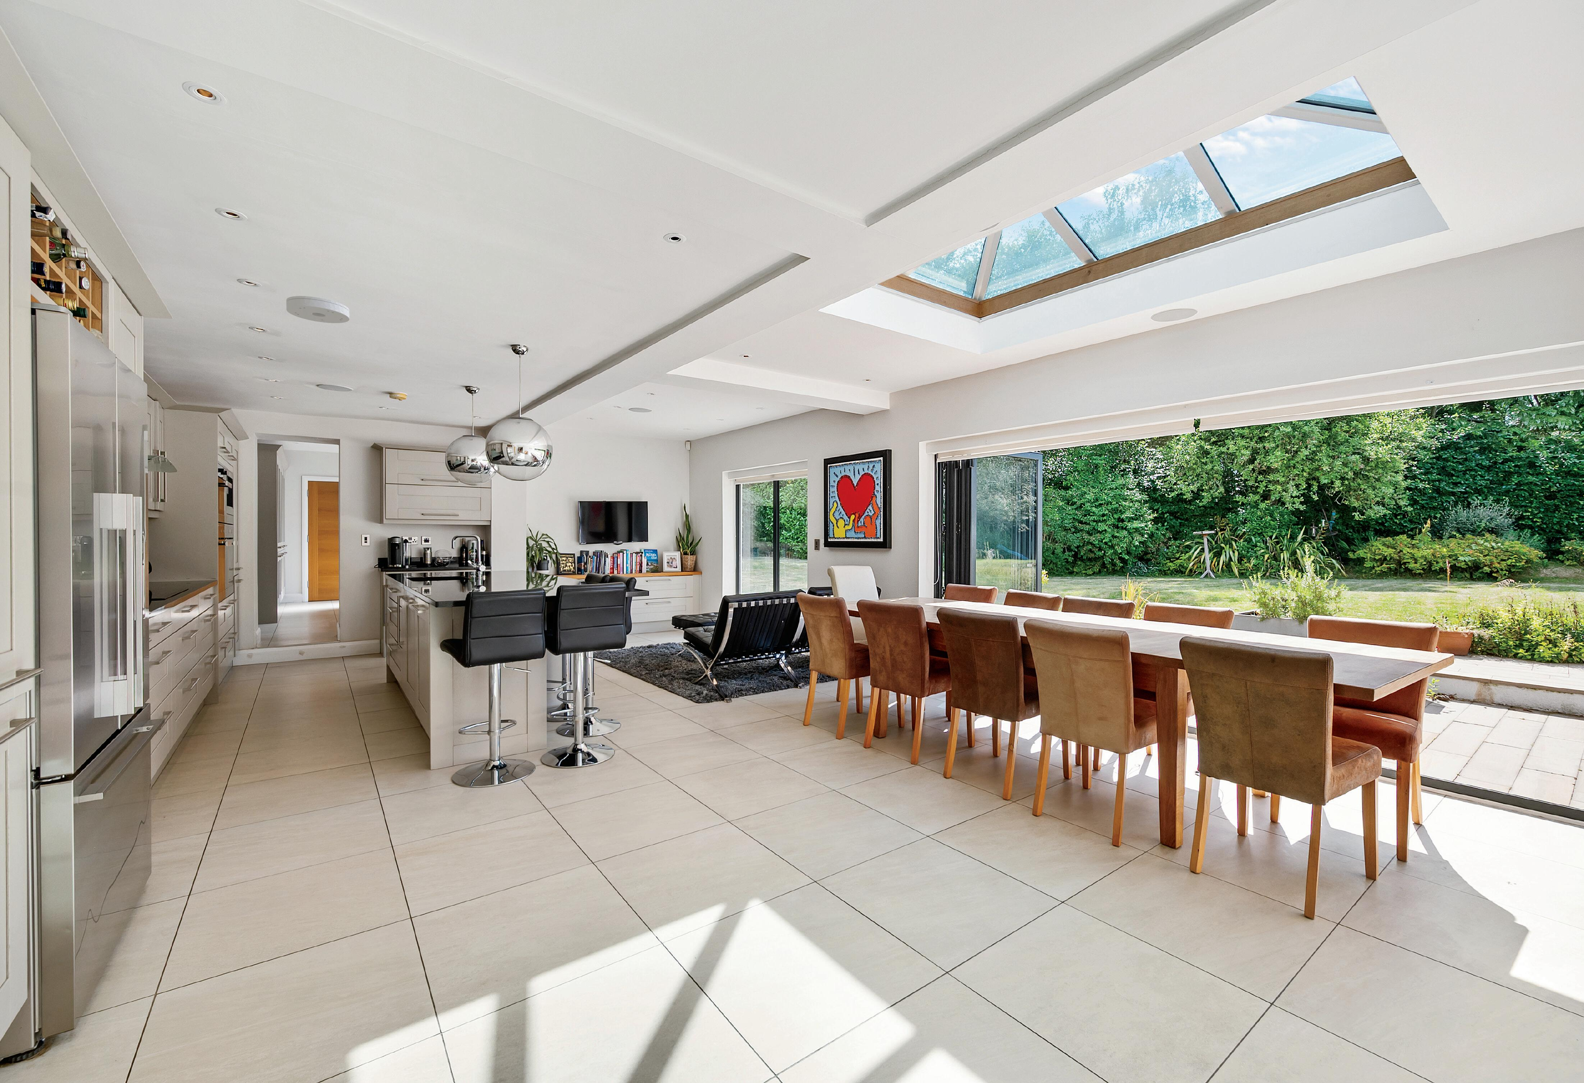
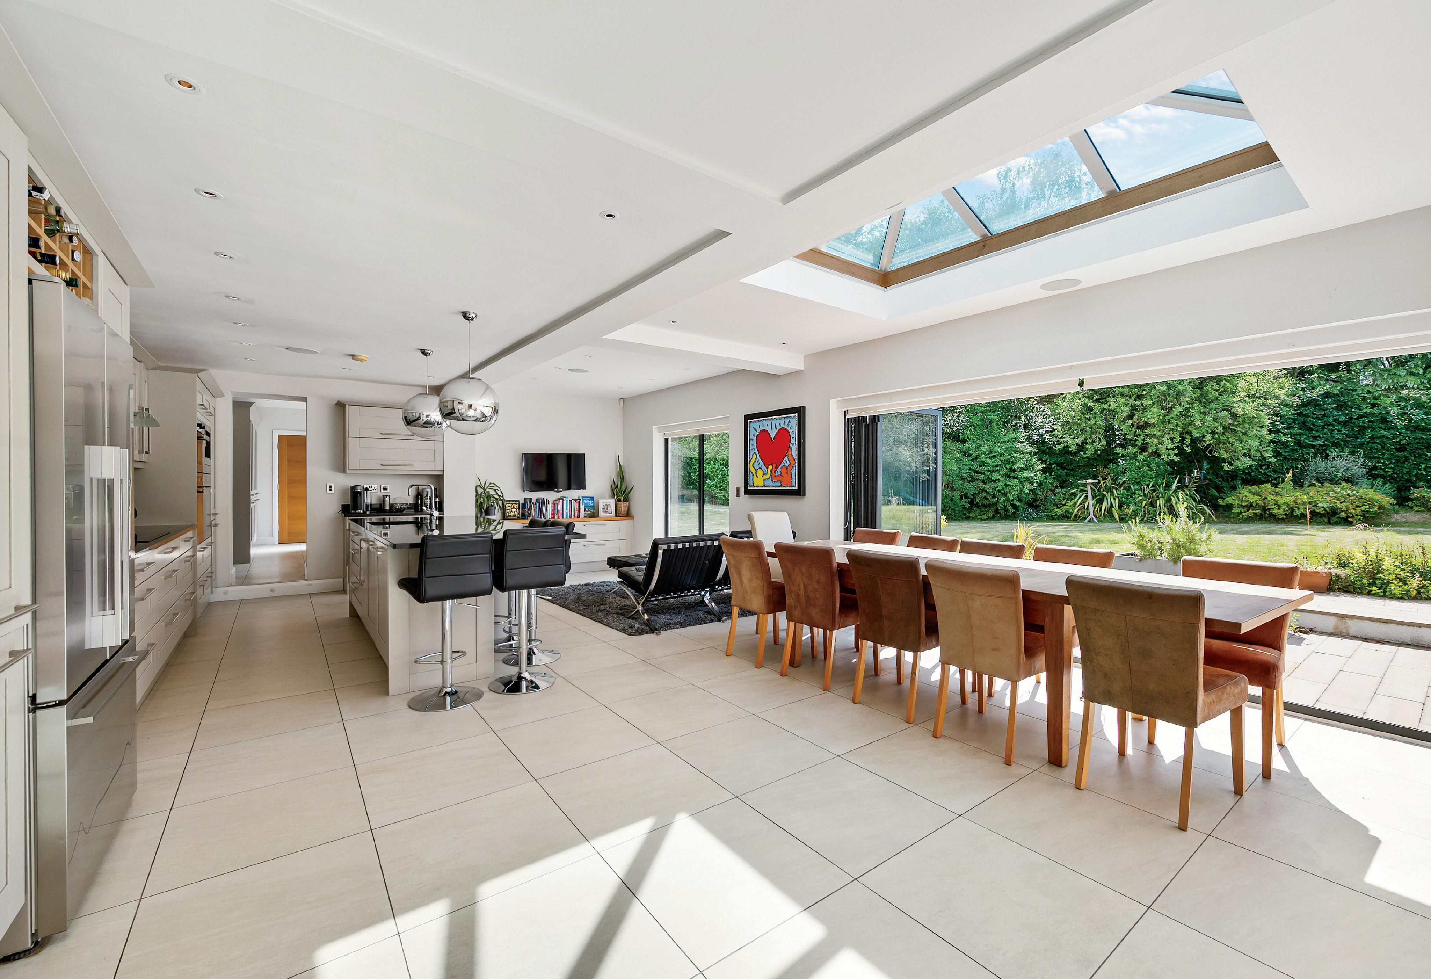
- smoke detector (318, 310)
